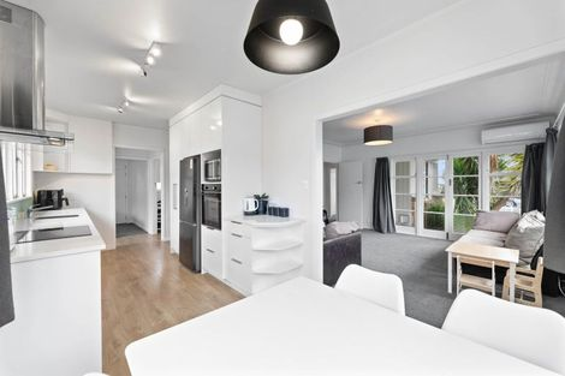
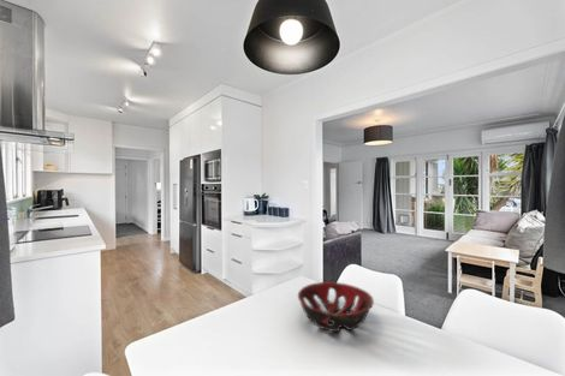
+ decorative bowl (334, 306)
